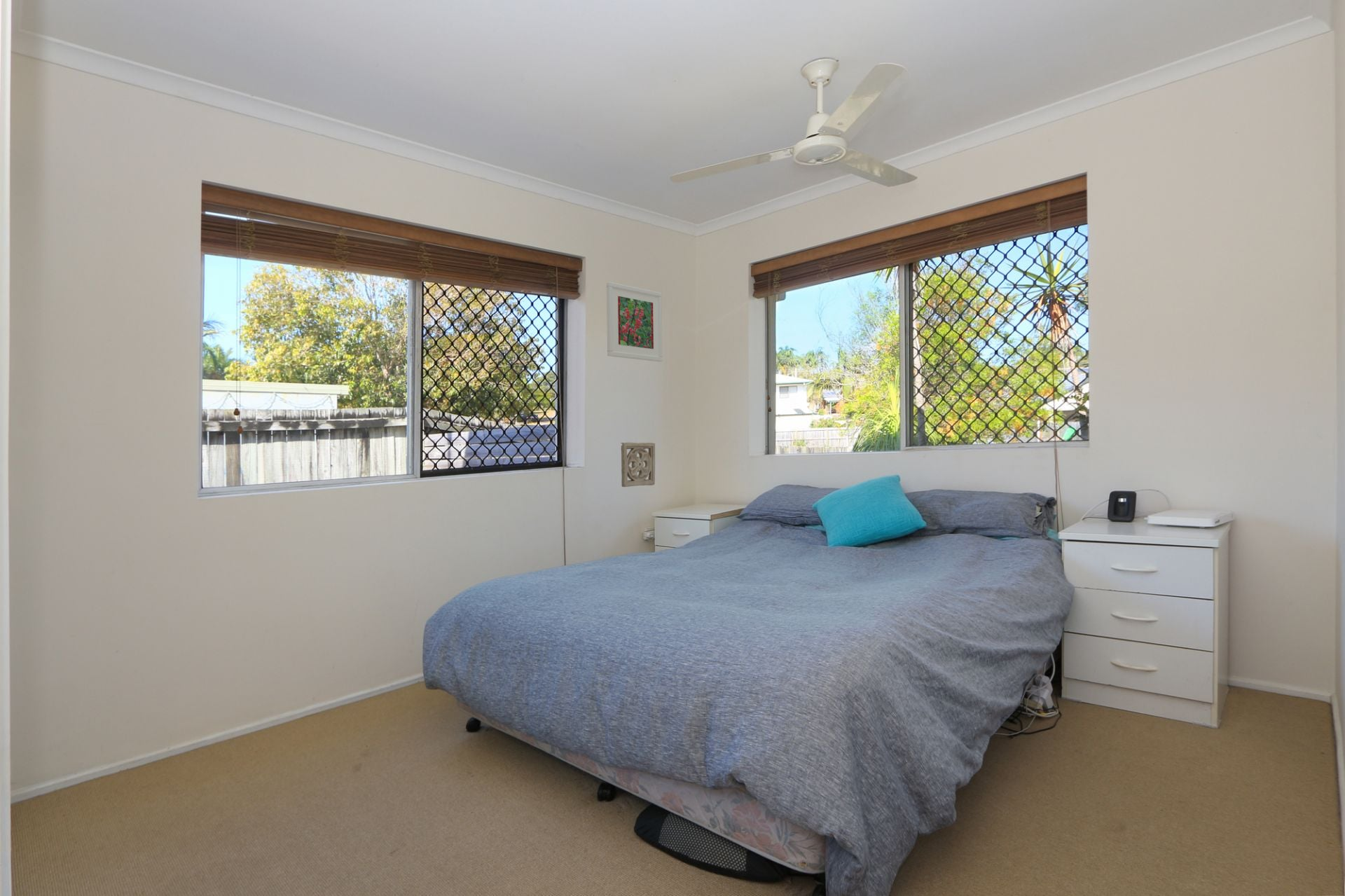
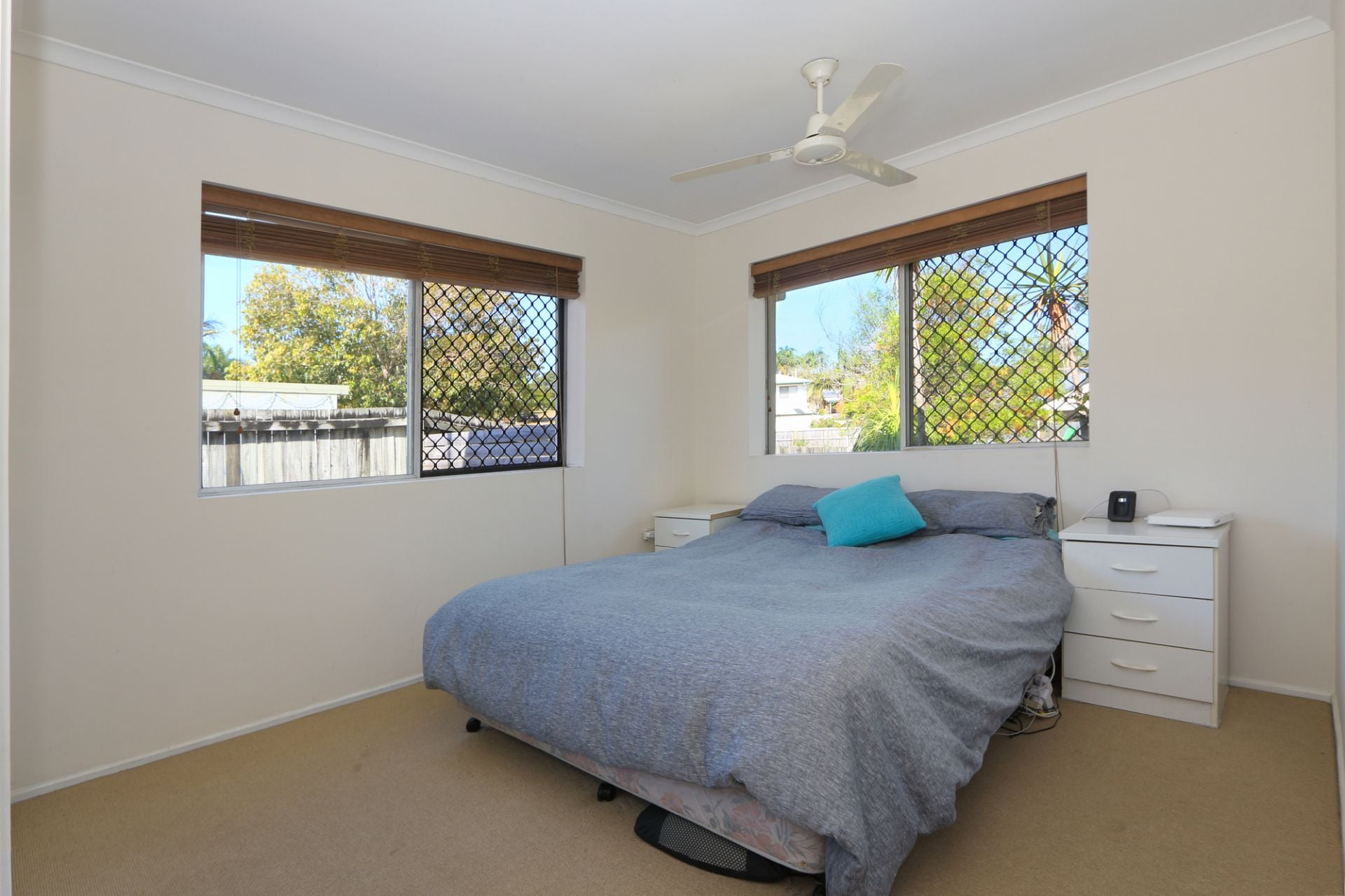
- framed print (635, 323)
- wall ornament (638, 464)
